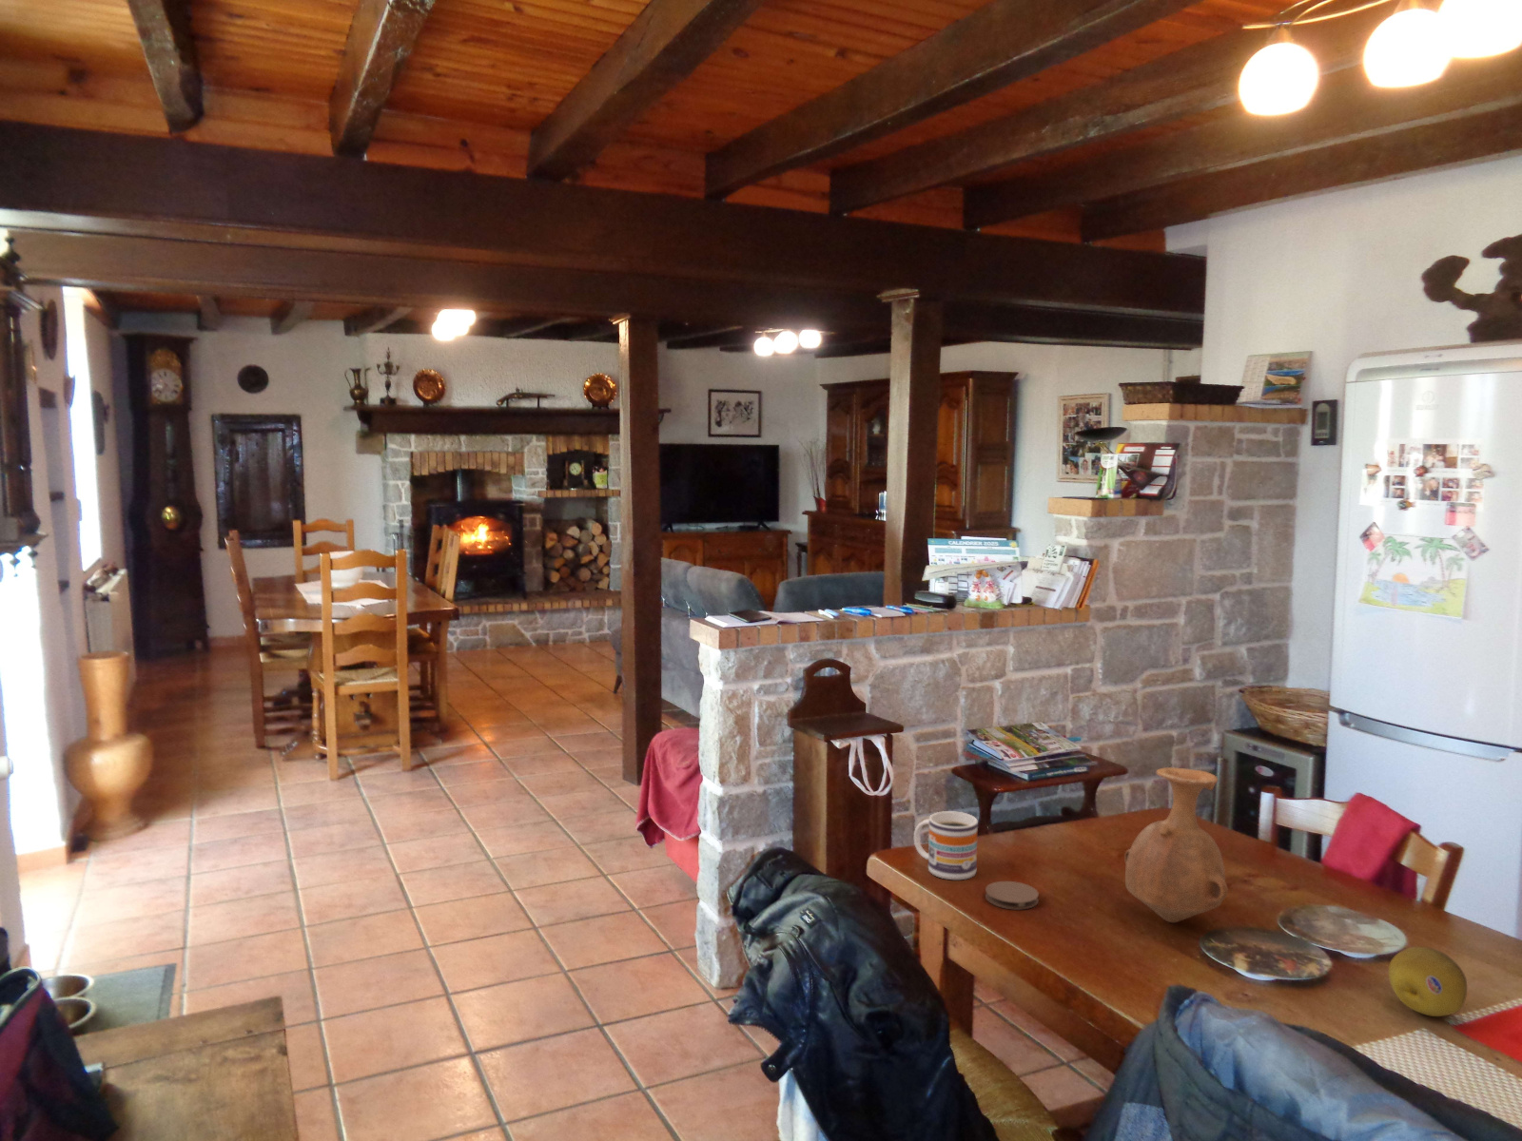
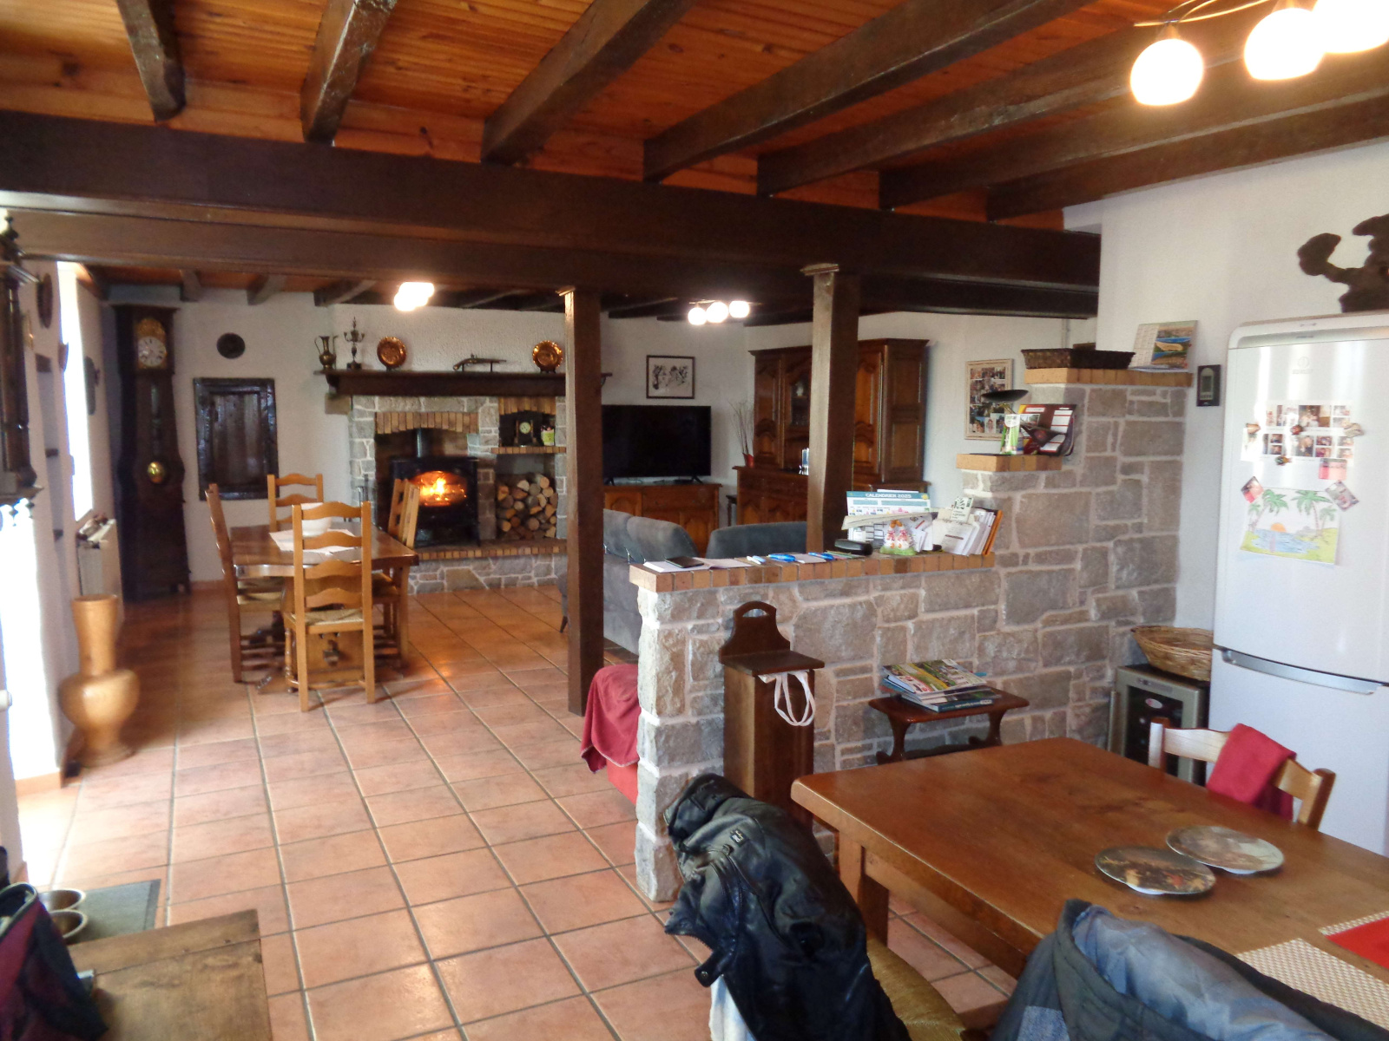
- fruit (1427, 980)
- coaster (1011, 895)
- vase (1176, 846)
- mug (948, 843)
